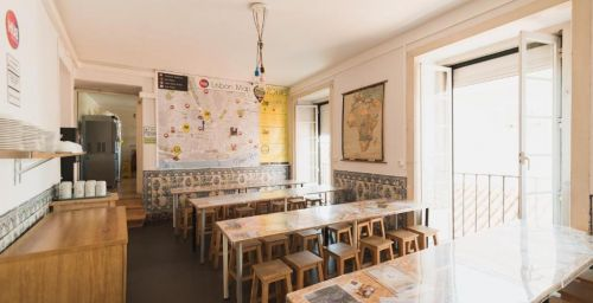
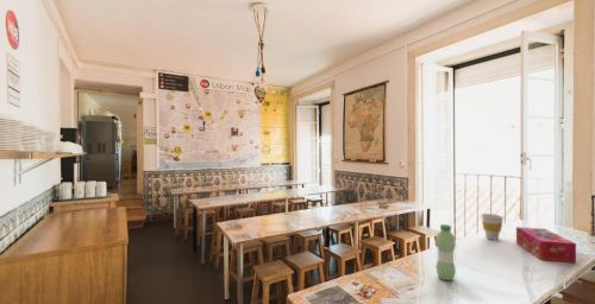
+ tissue box (543, 242)
+ water bottle (445, 252)
+ cup (491, 227)
